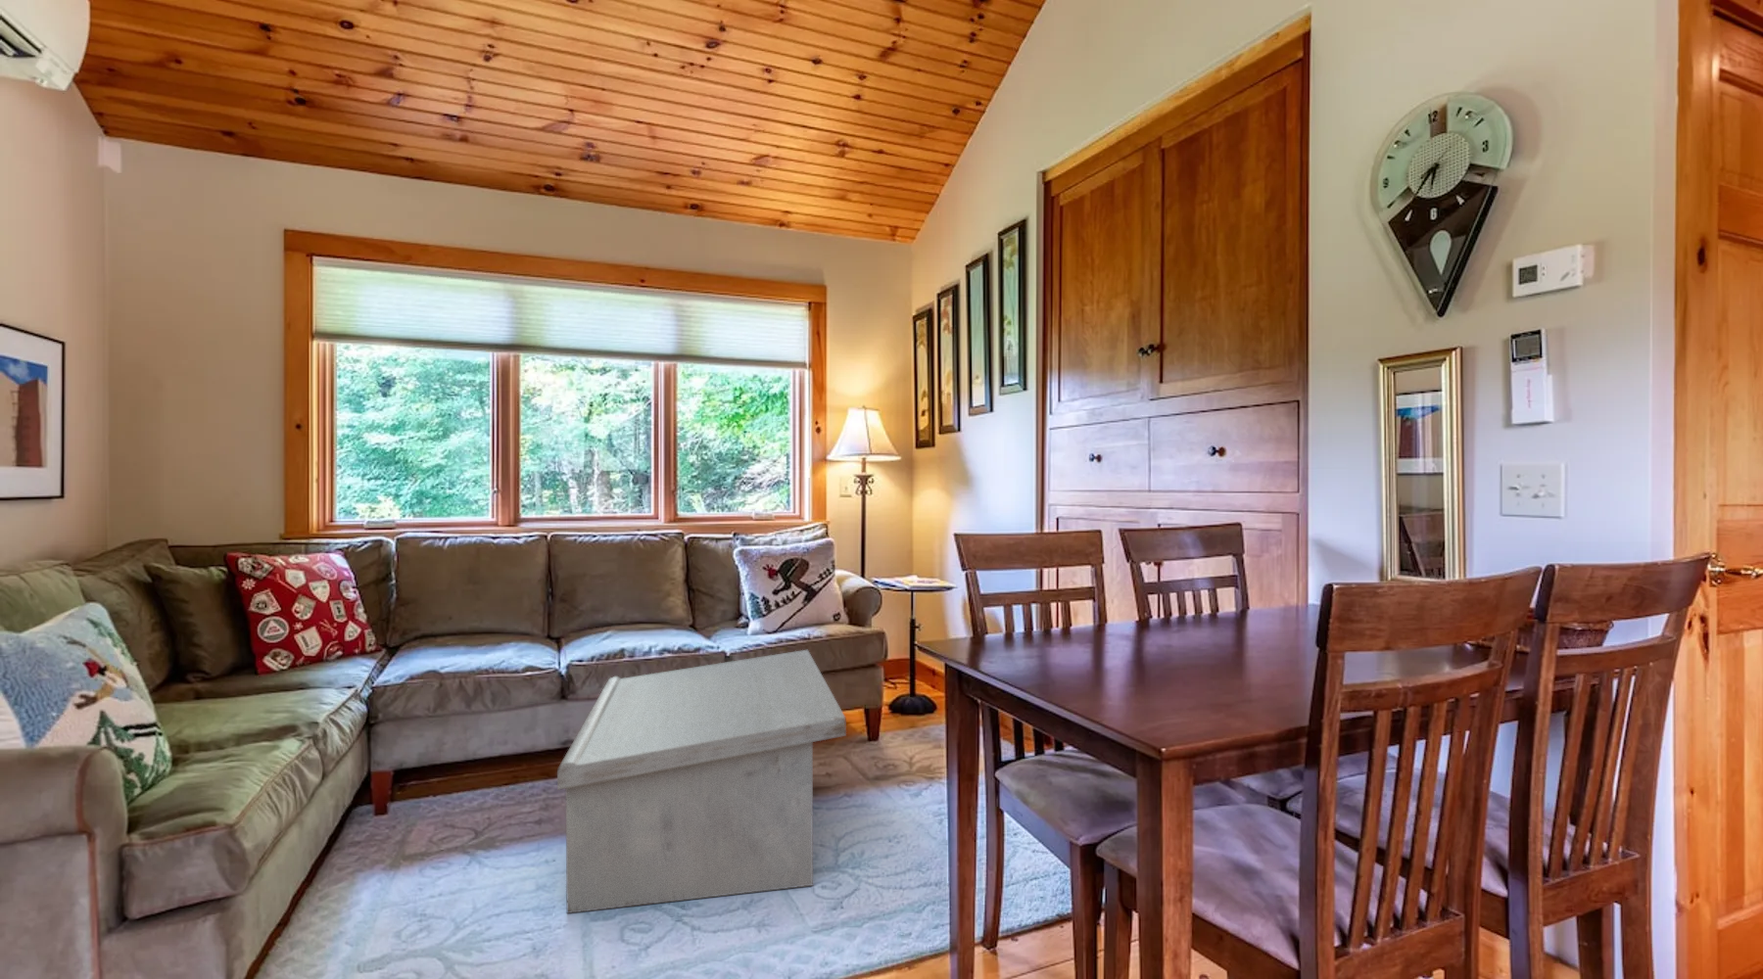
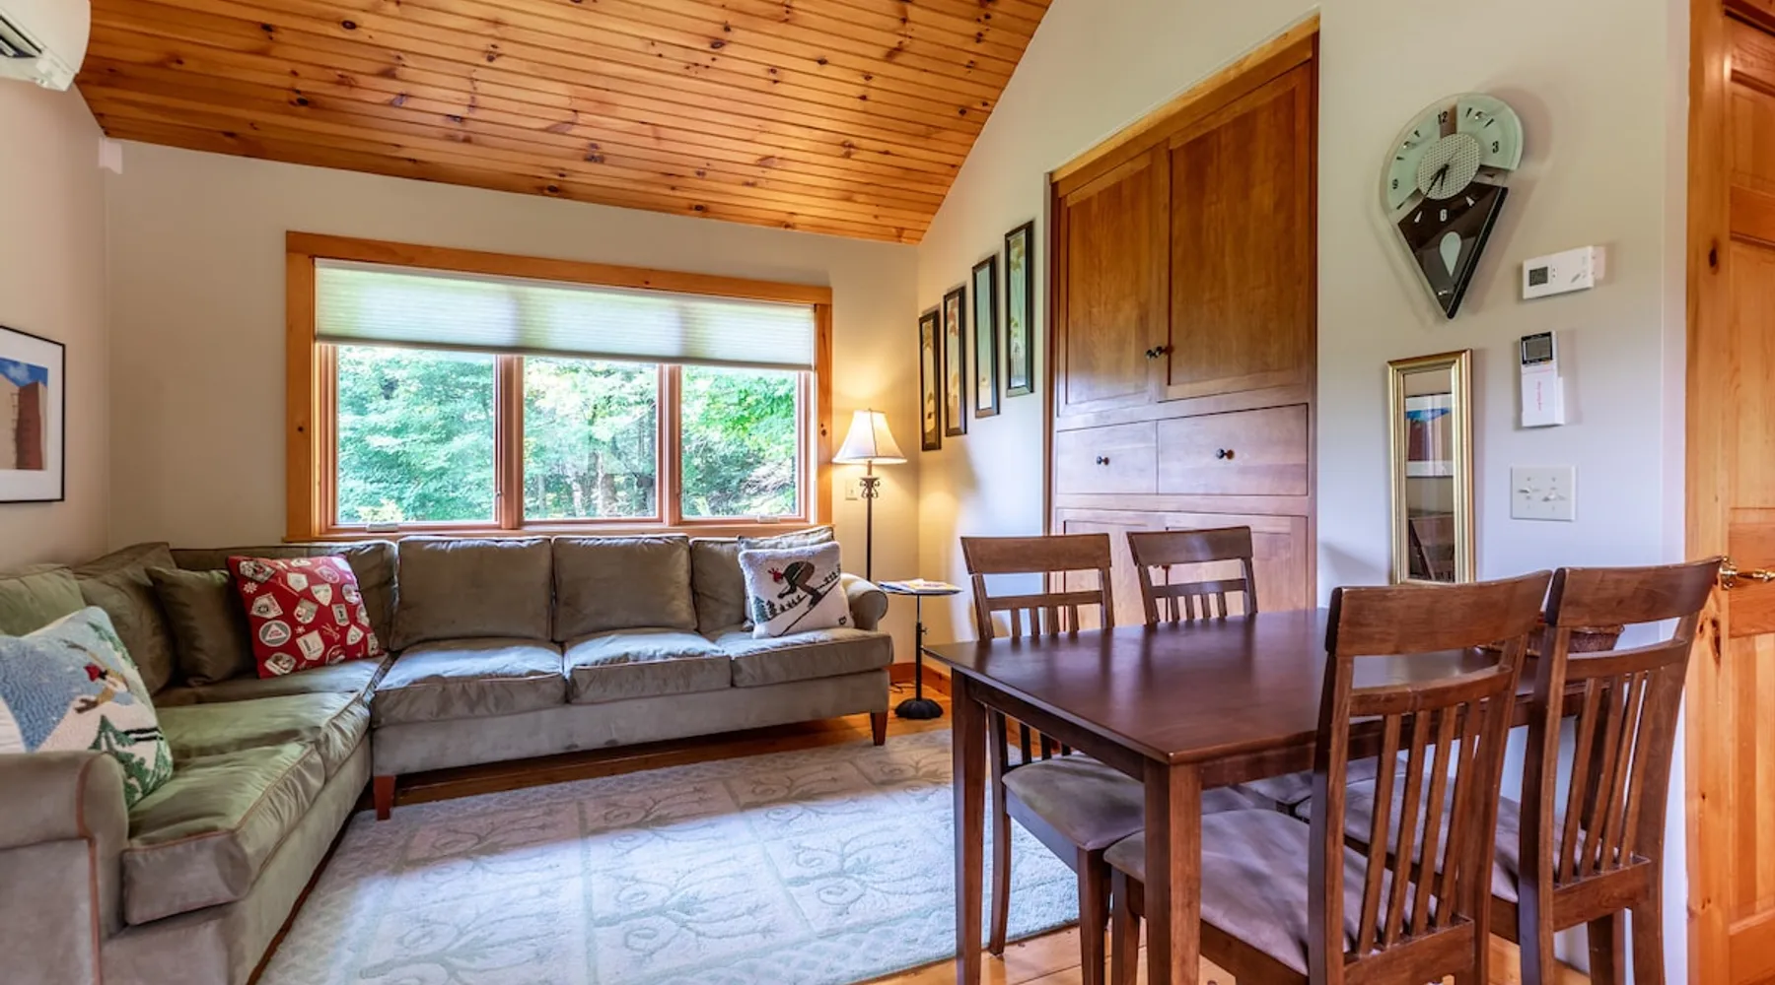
- coffee table (709, 756)
